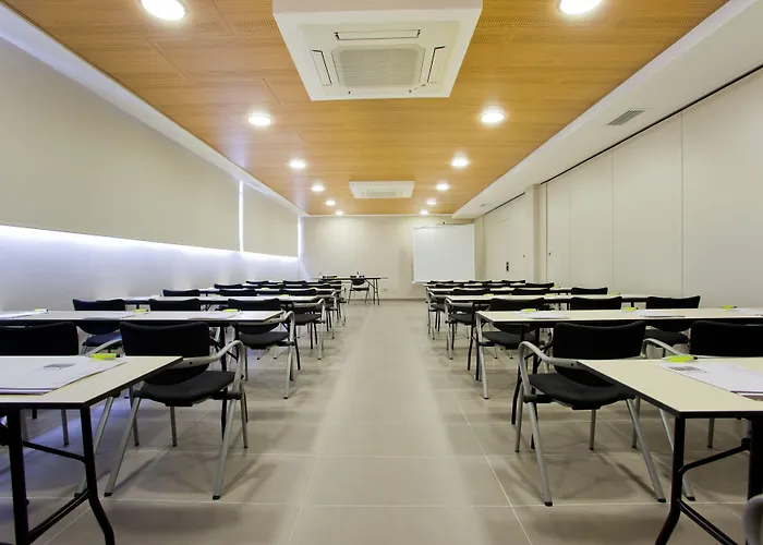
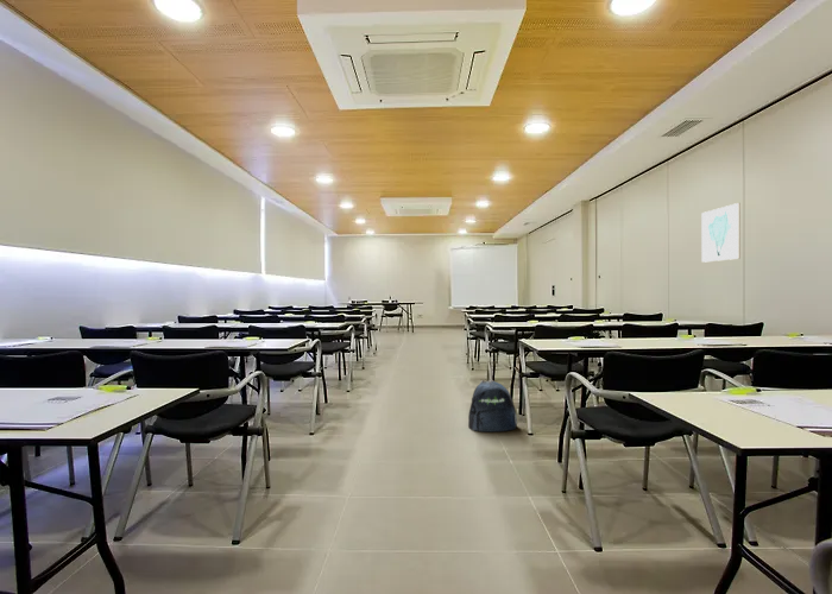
+ backpack (492, 403)
+ wall art (719, 234)
